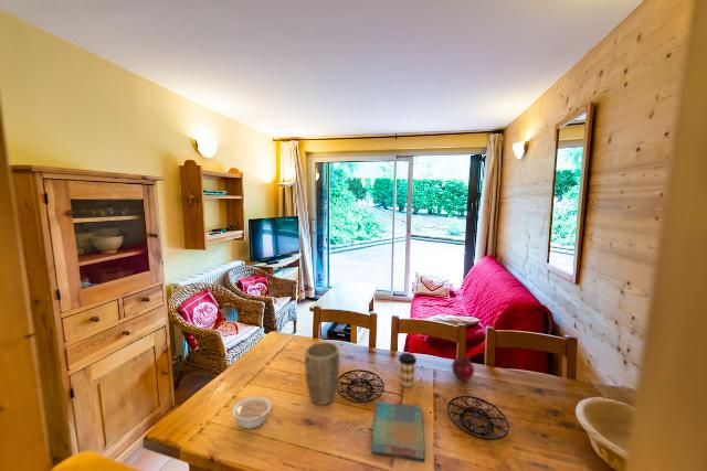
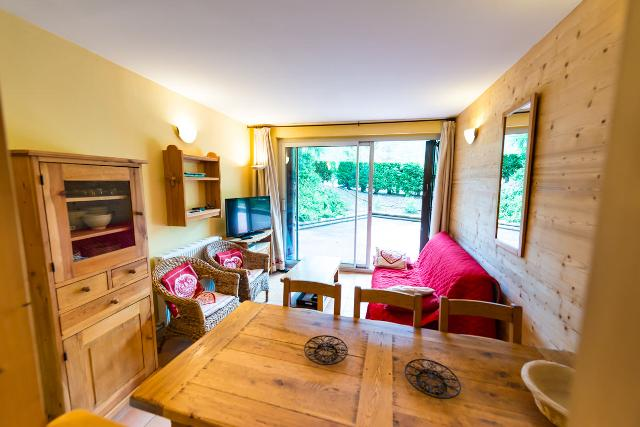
- fruit (462, 367)
- plant pot (323, 373)
- dish towel (398, 427)
- legume (253, 413)
- coffee cup (407, 370)
